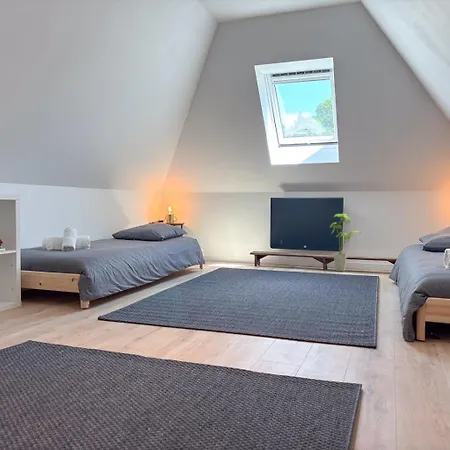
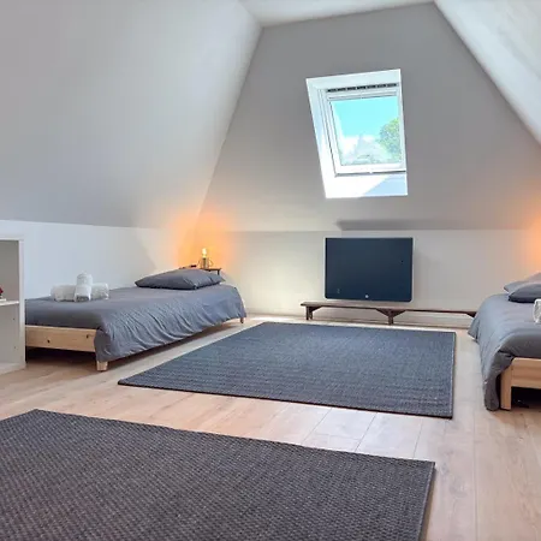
- house plant (344, 242)
